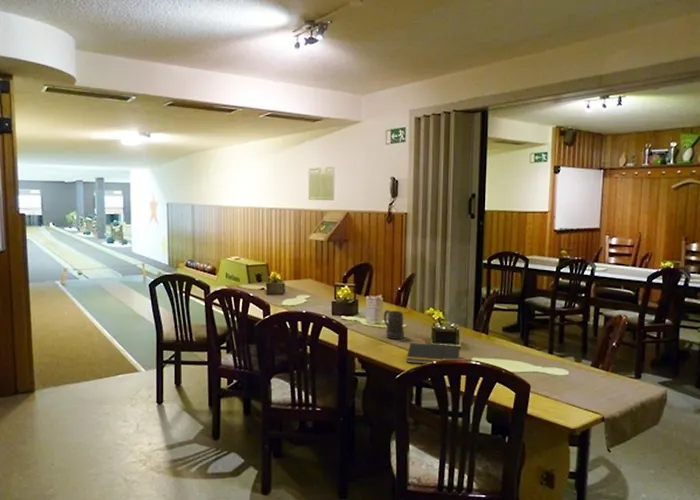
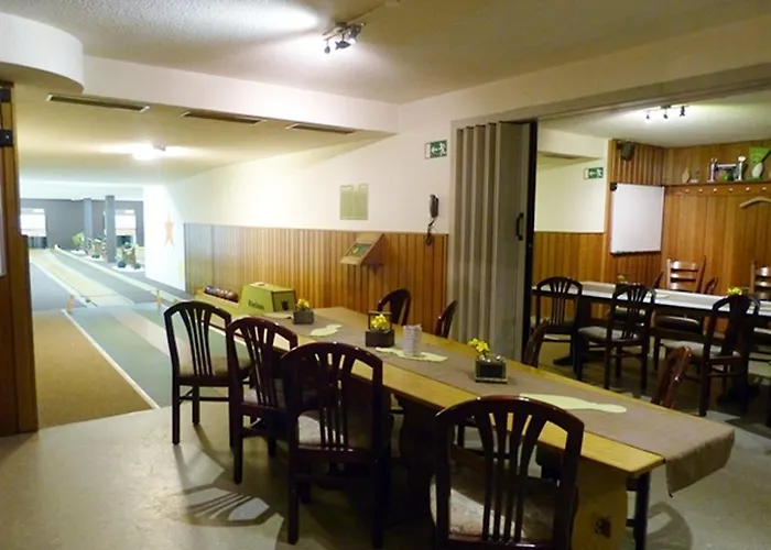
- notepad (433, 354)
- beer mug (392, 323)
